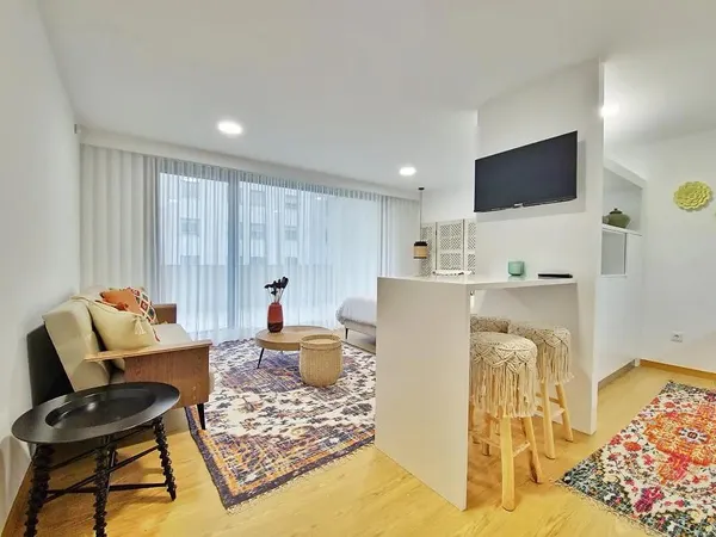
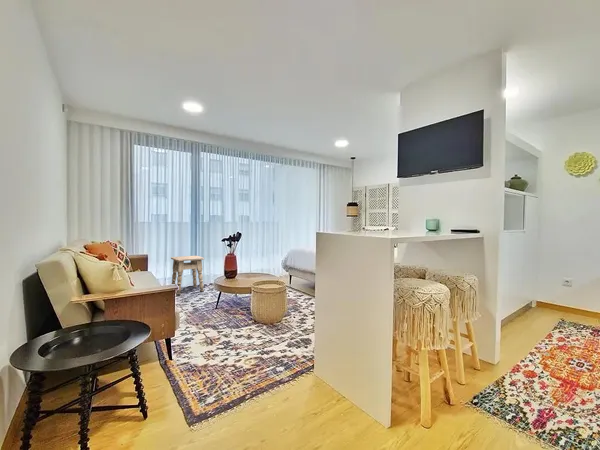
+ side table (192, 274)
